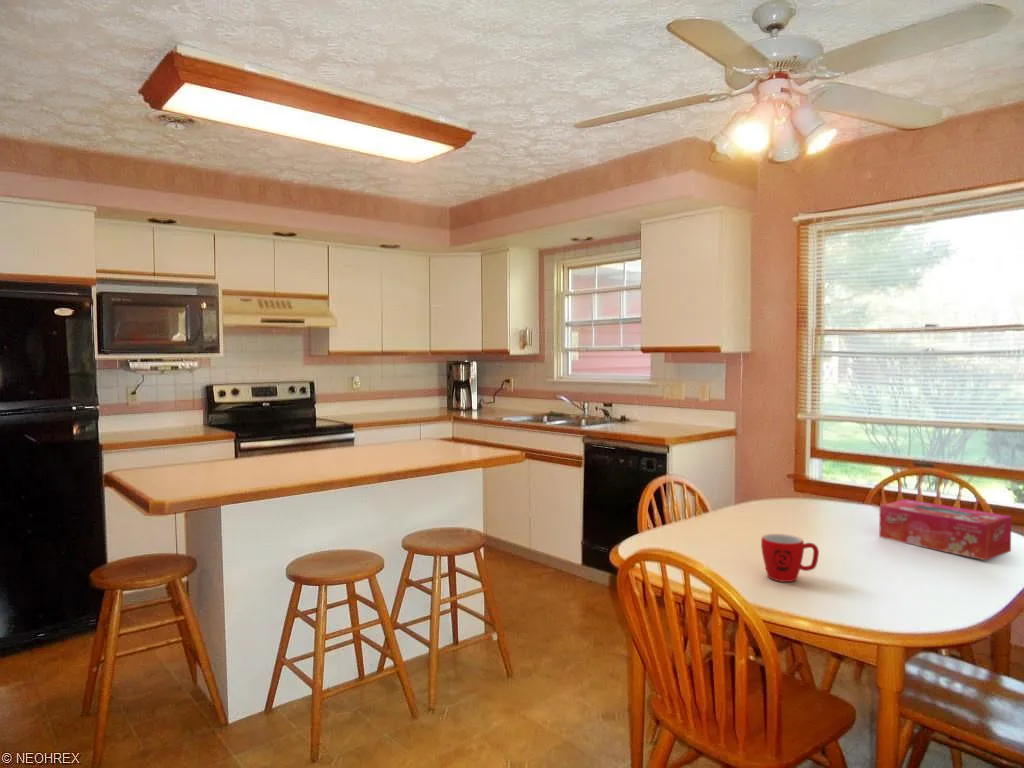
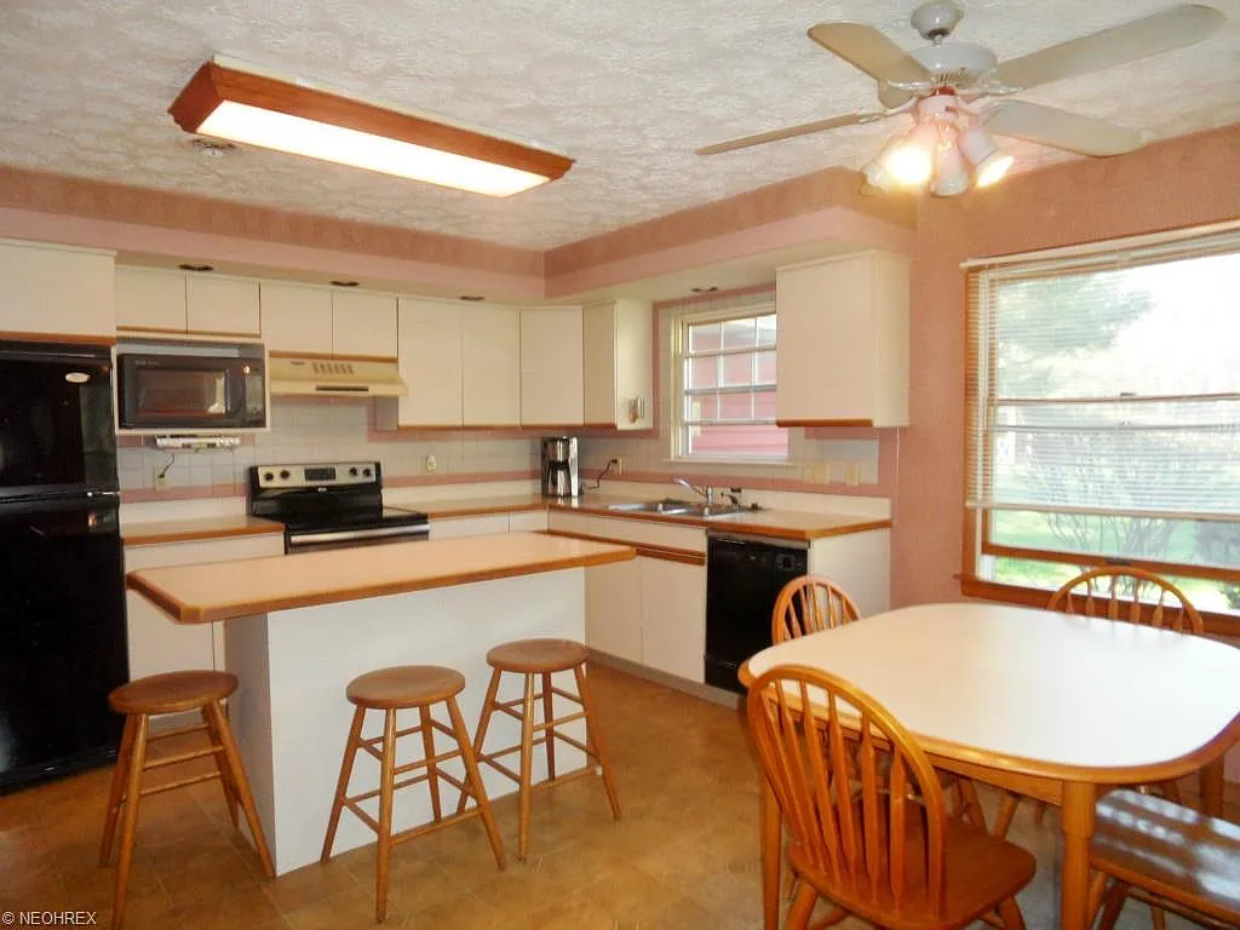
- tissue box (942, 527)
- mug (789, 558)
